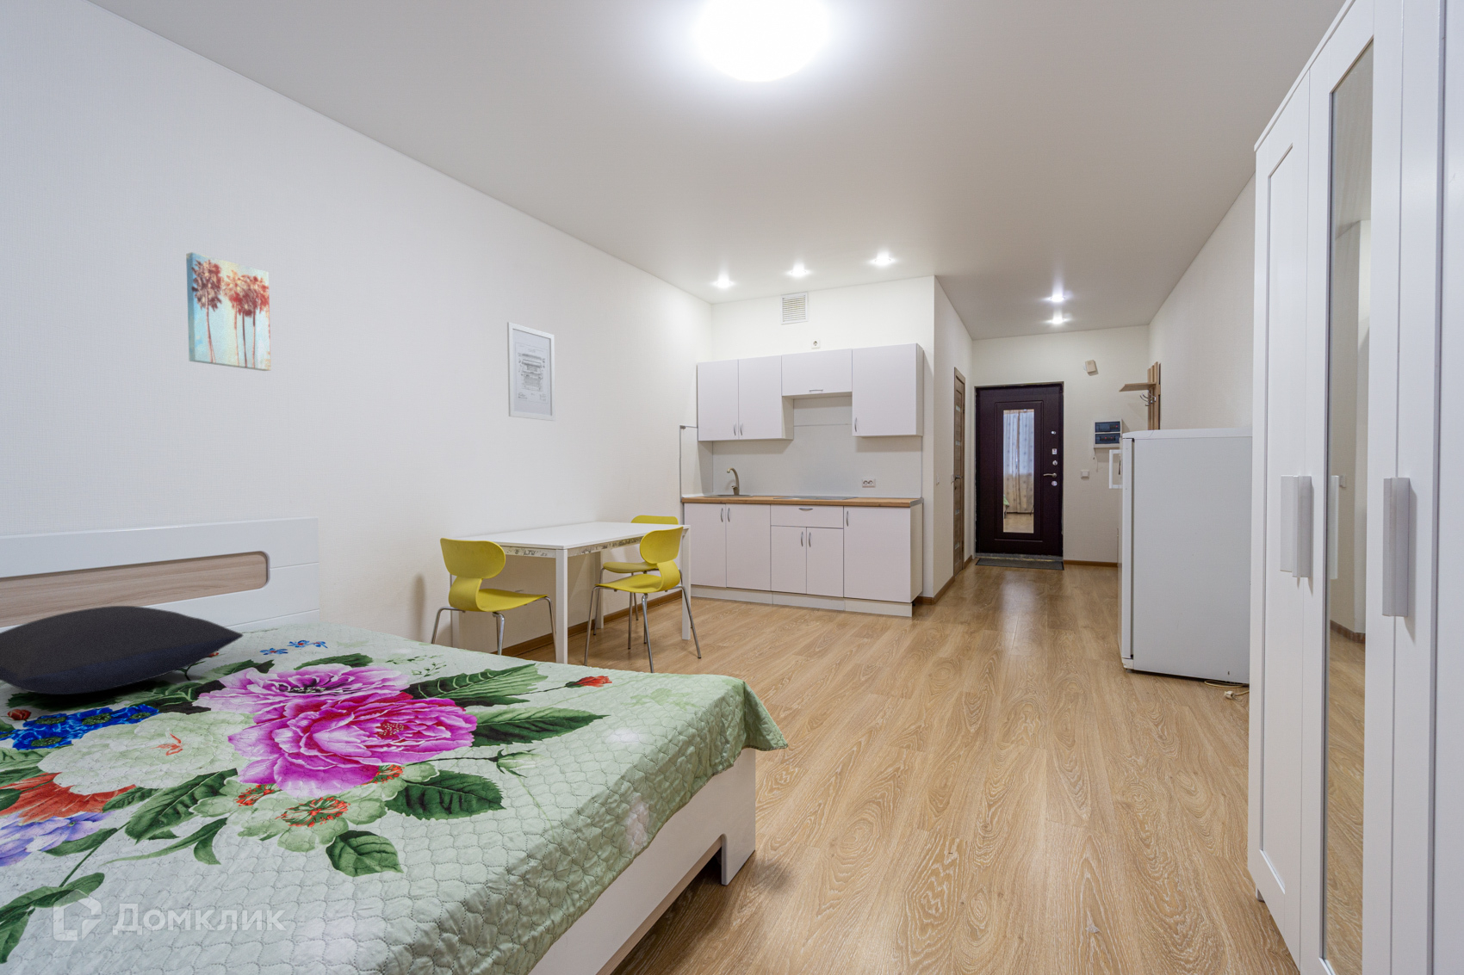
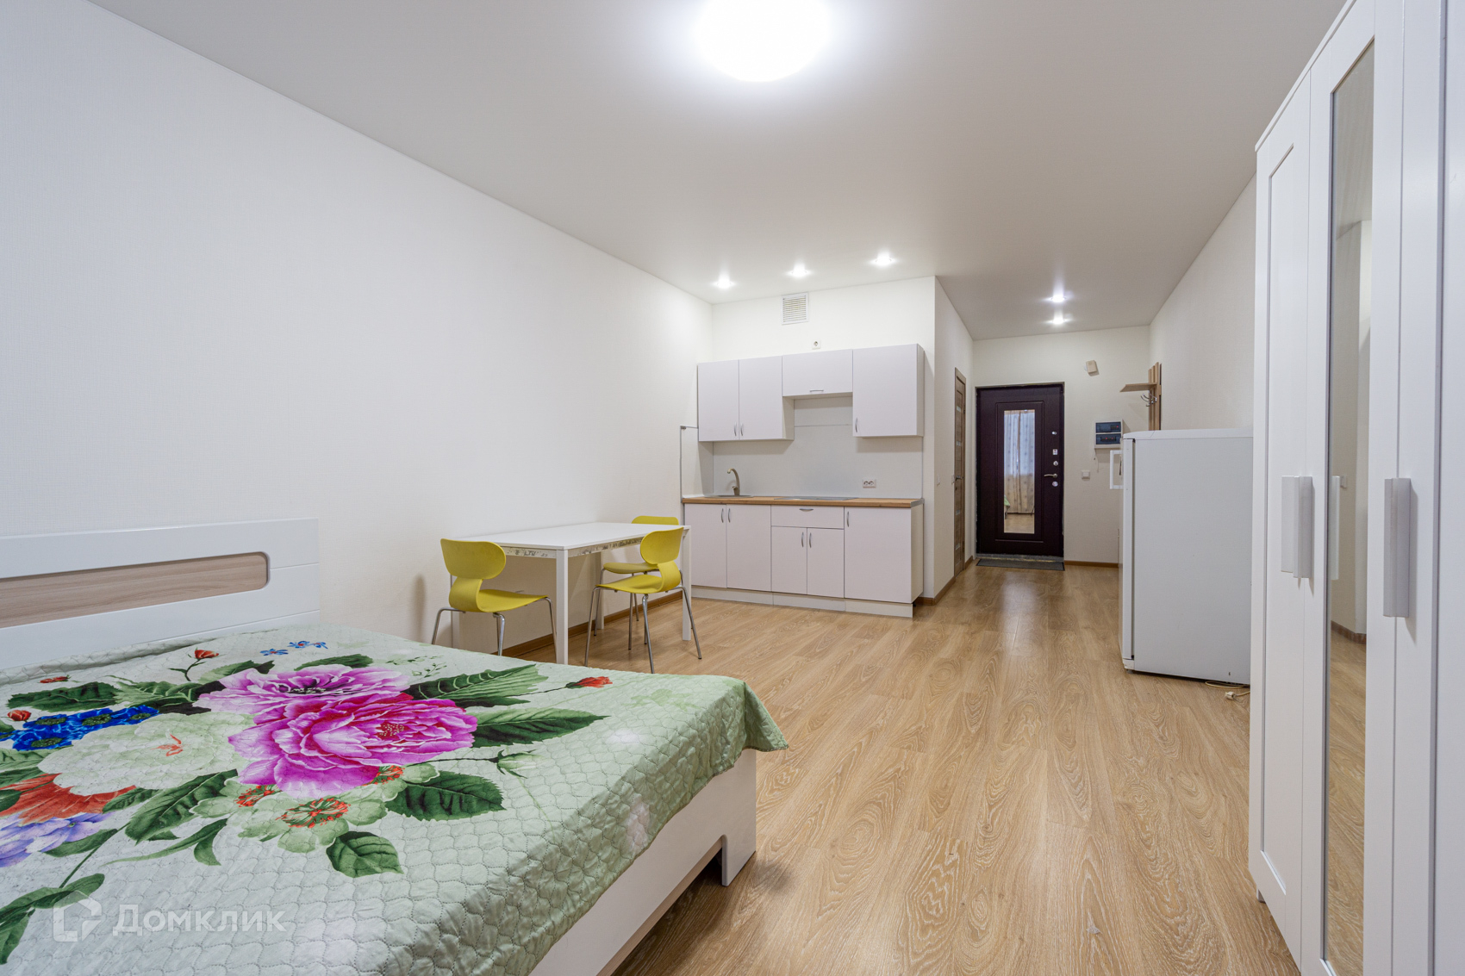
- wall art (532, 373)
- wall art (230, 314)
- pillow (107, 647)
